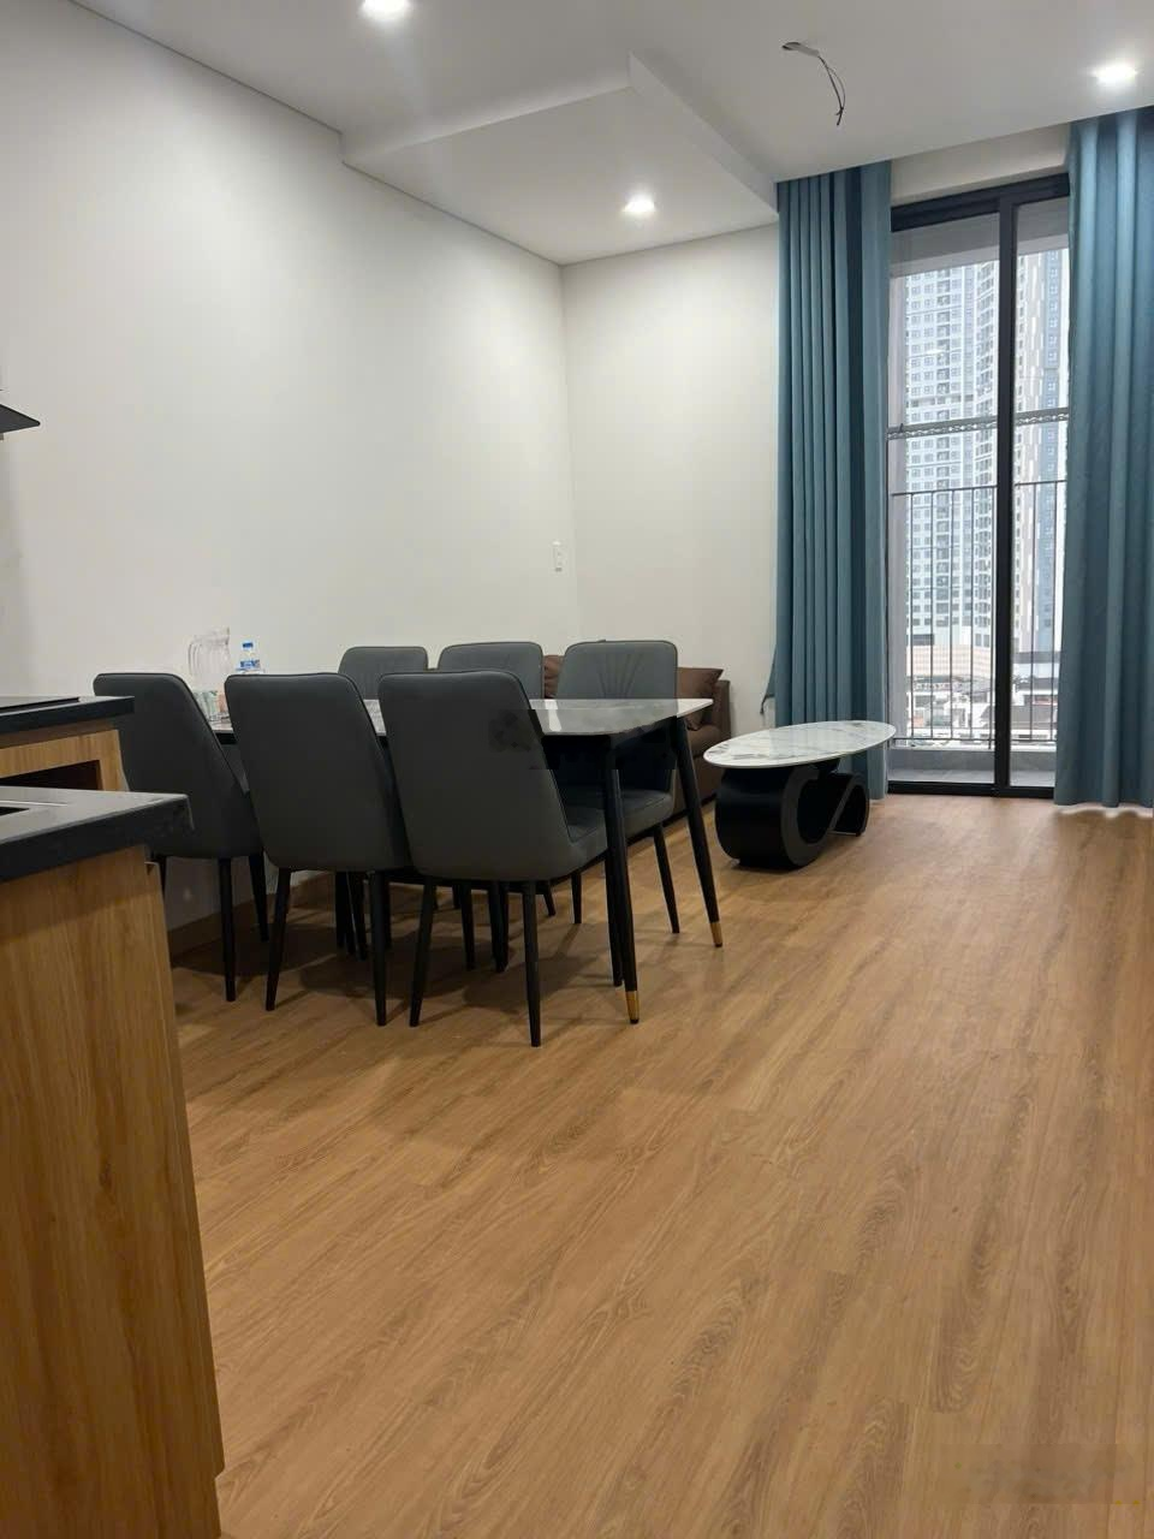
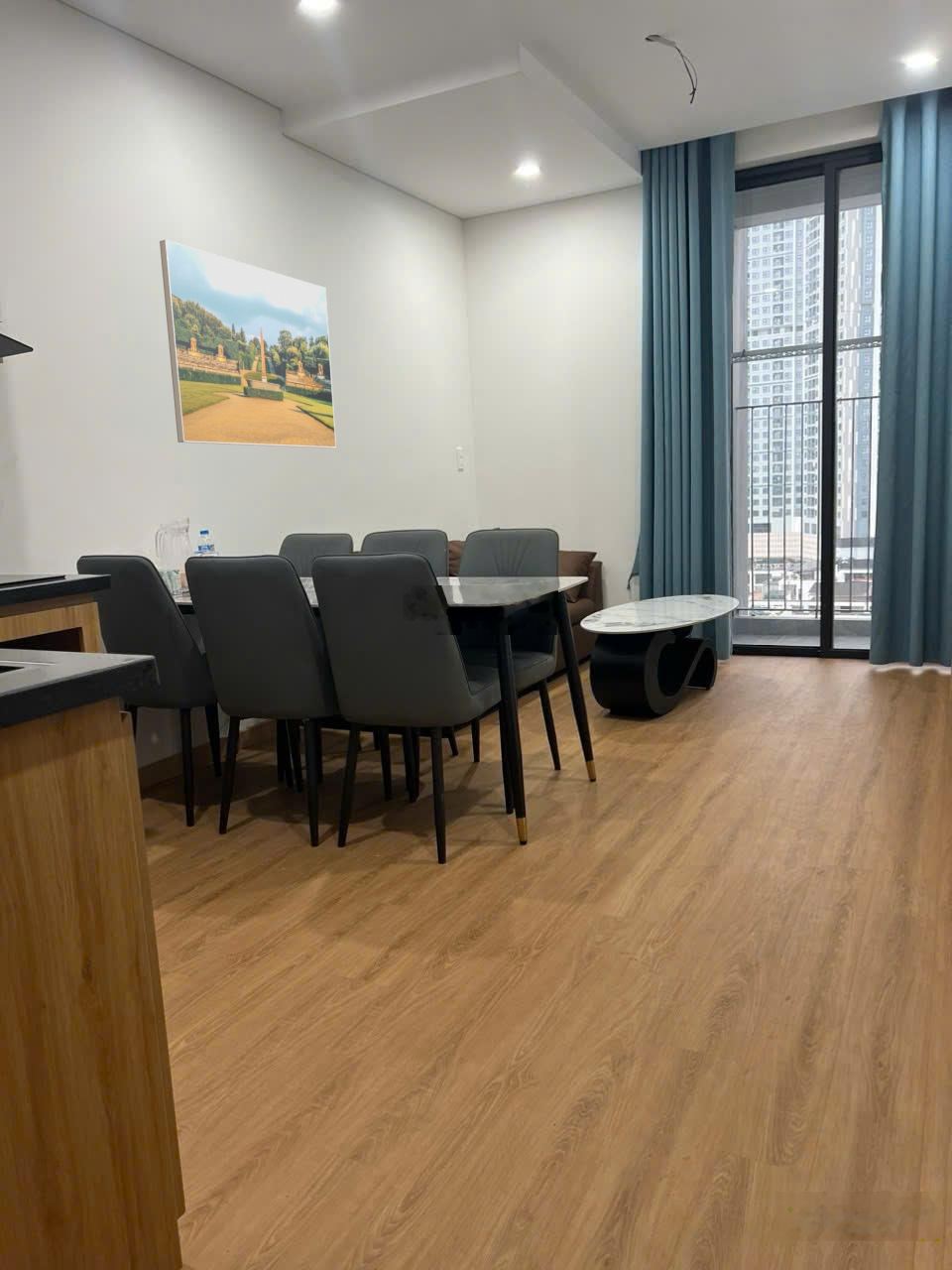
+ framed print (259, 357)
